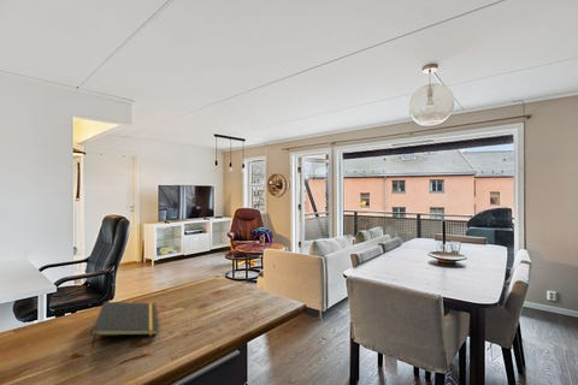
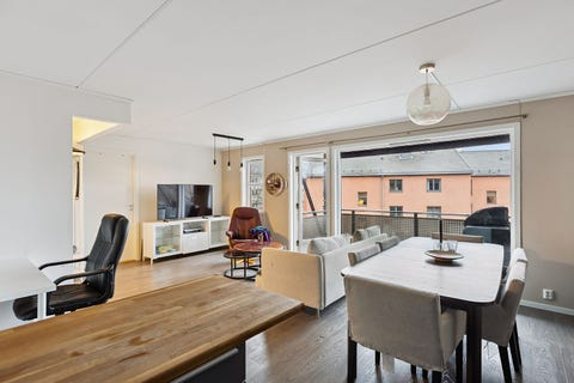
- notepad (128, 316)
